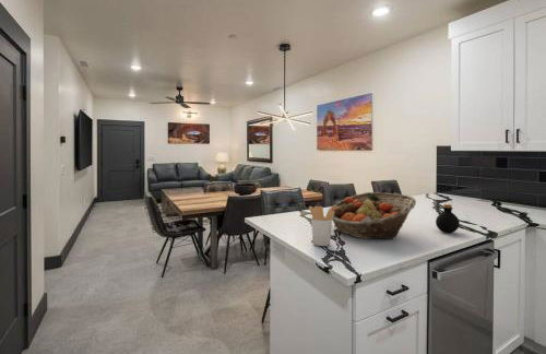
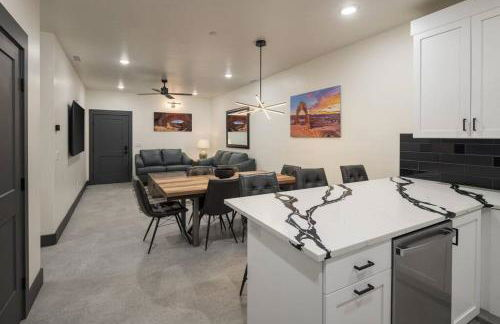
- fruit basket (368, 213)
- bottle (447, 217)
- utensil holder (319, 224)
